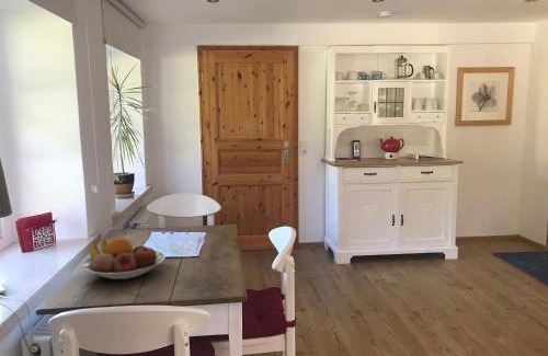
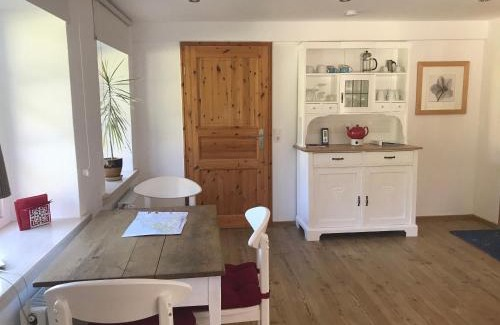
- fruit bowl (124, 256)
